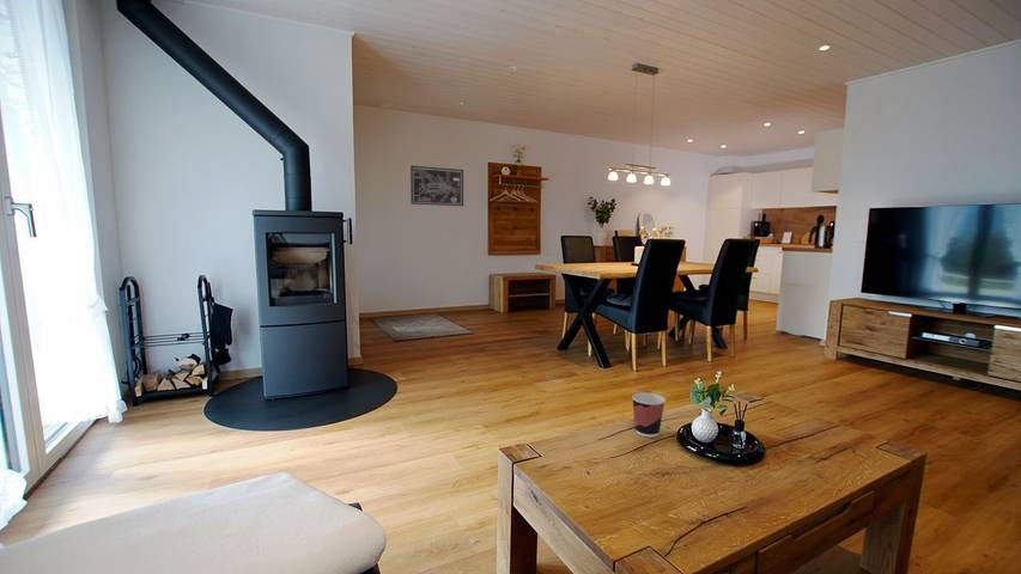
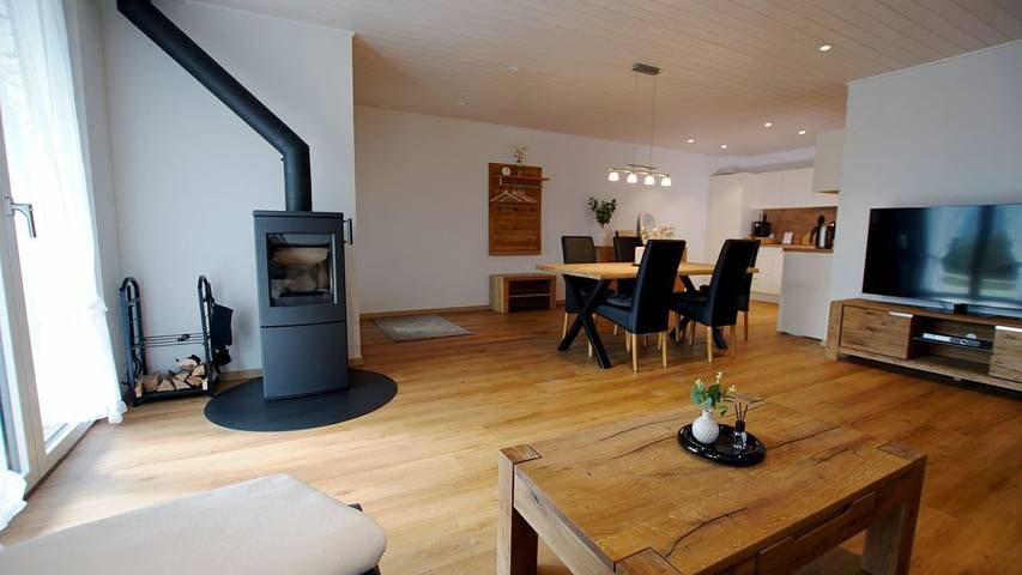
- cup (648, 415)
- wall art (437, 187)
